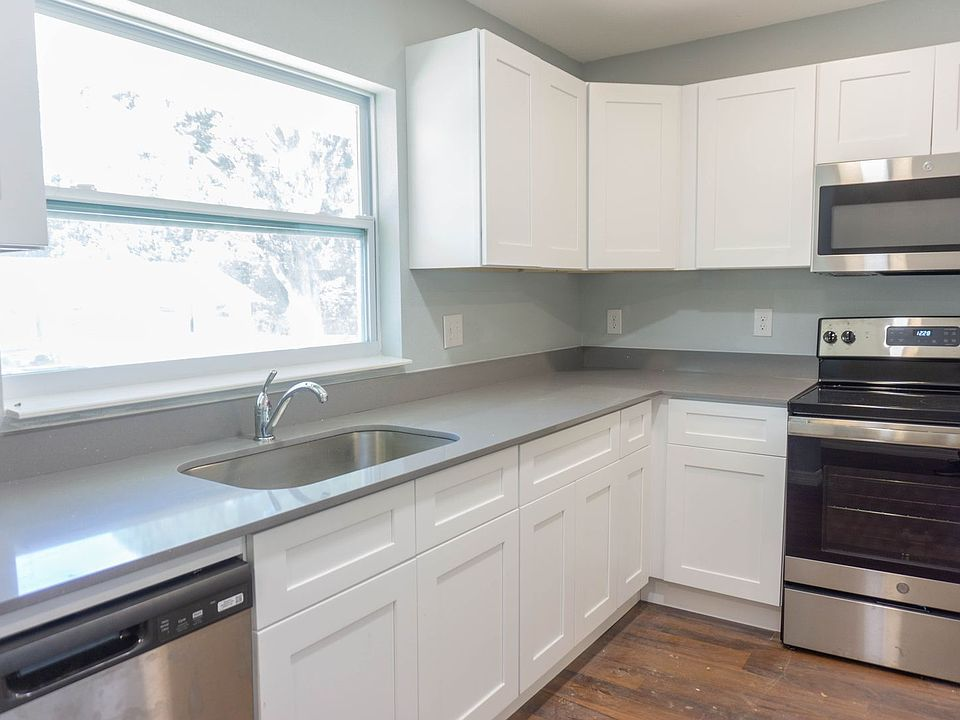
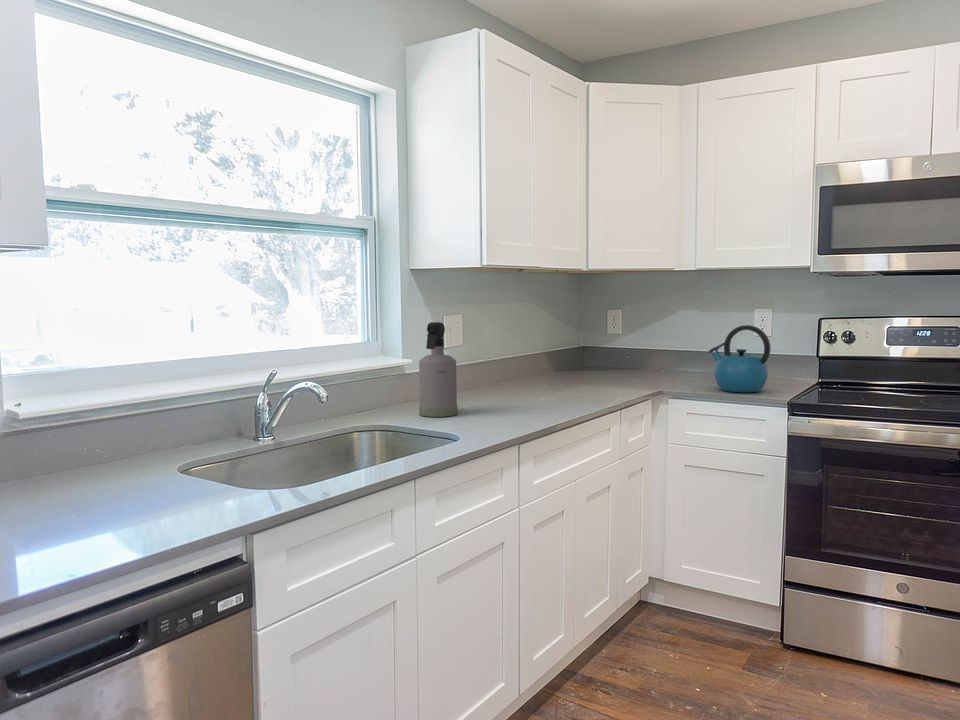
+ kettle (738, 357)
+ spray bottle (436, 368)
